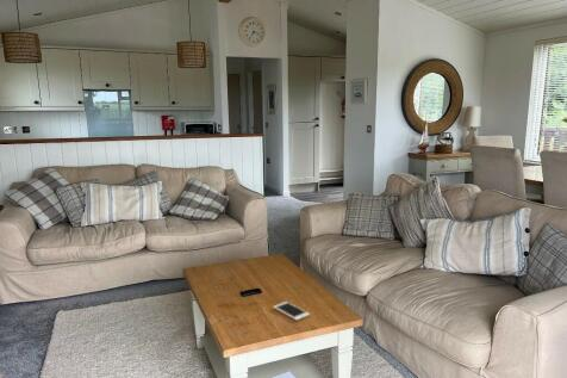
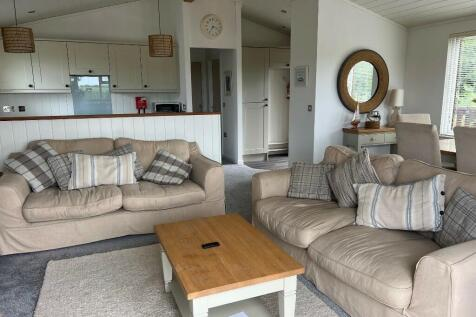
- cell phone (291, 310)
